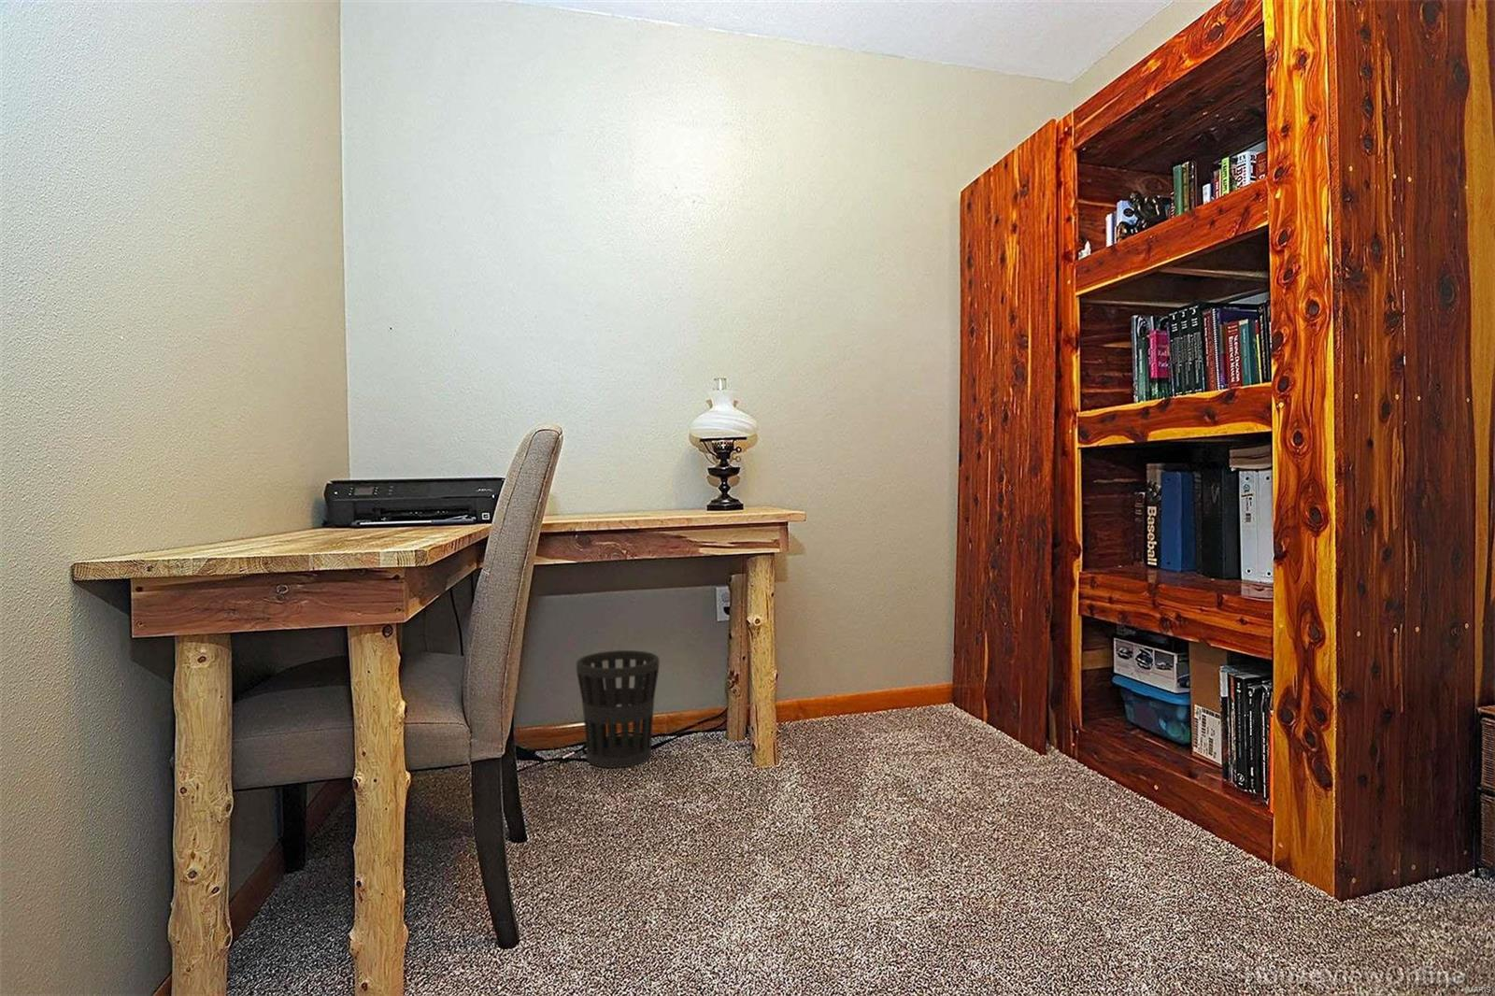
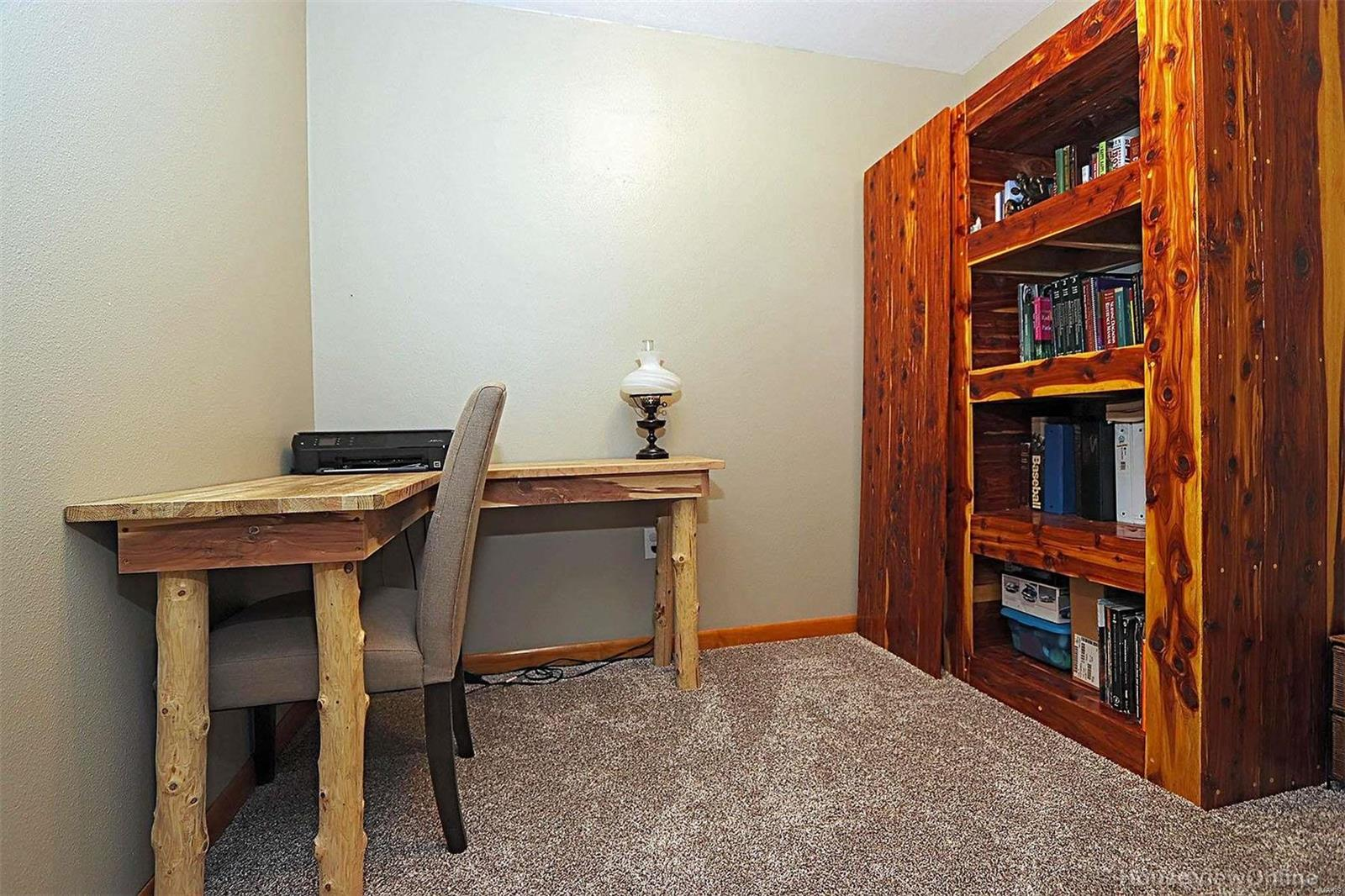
- wastebasket (618, 707)
